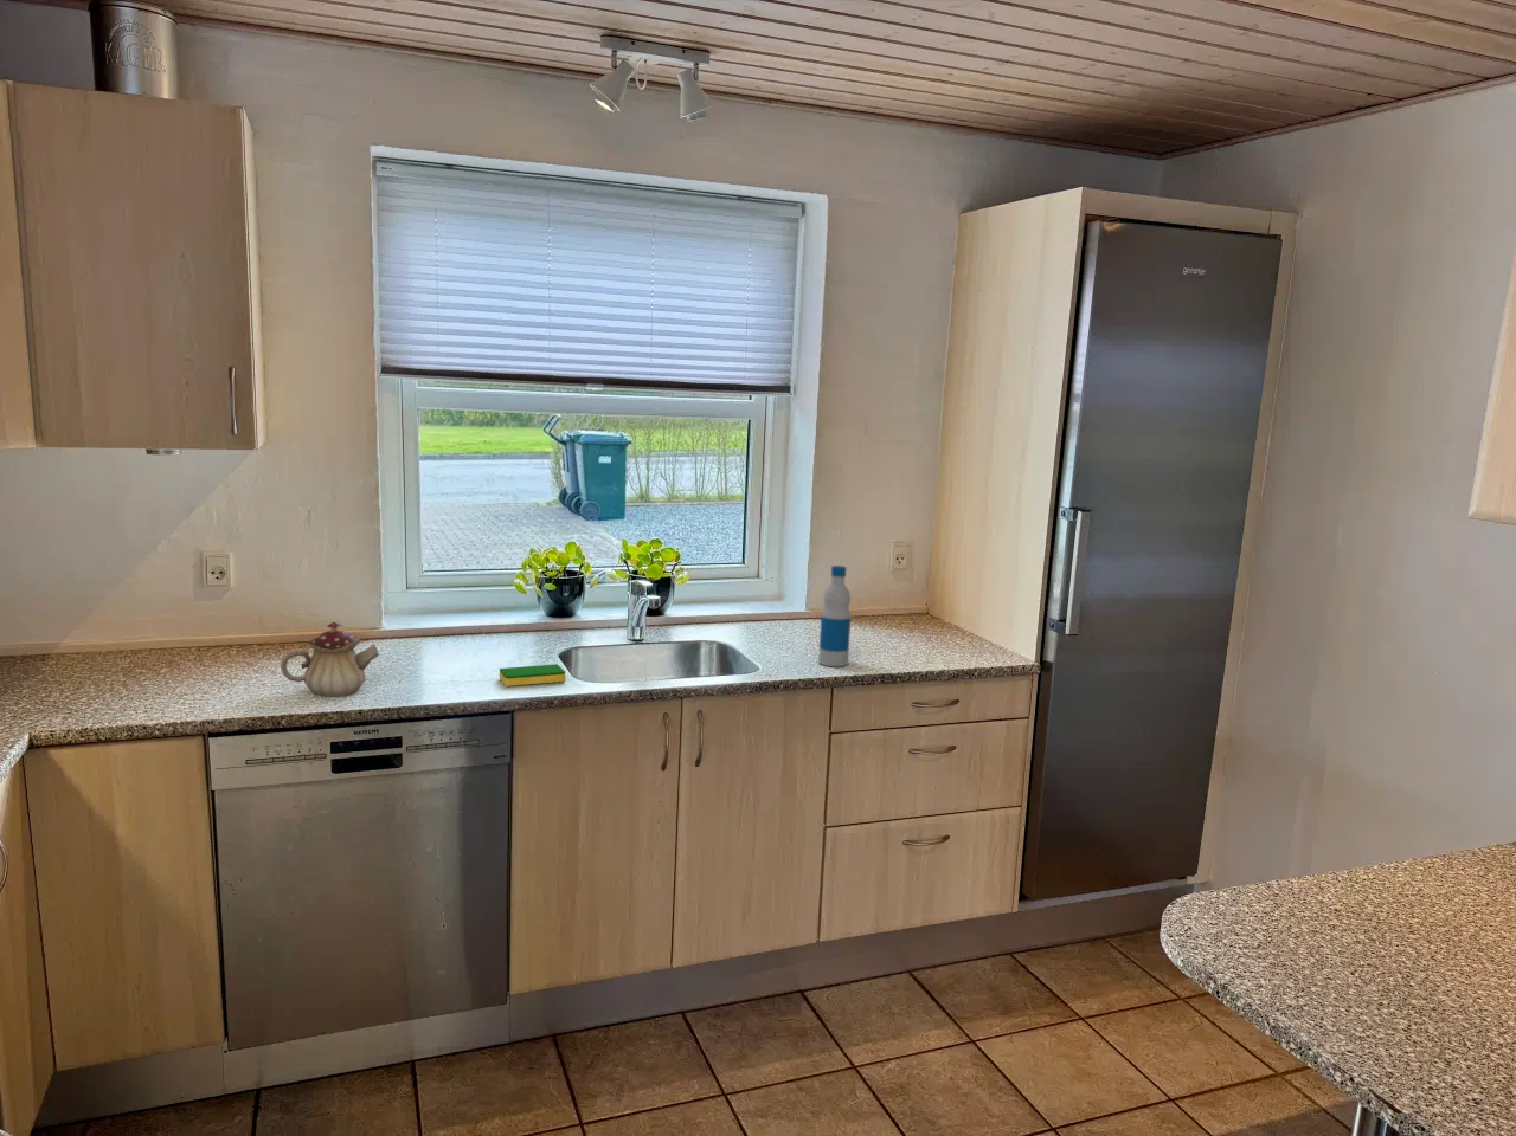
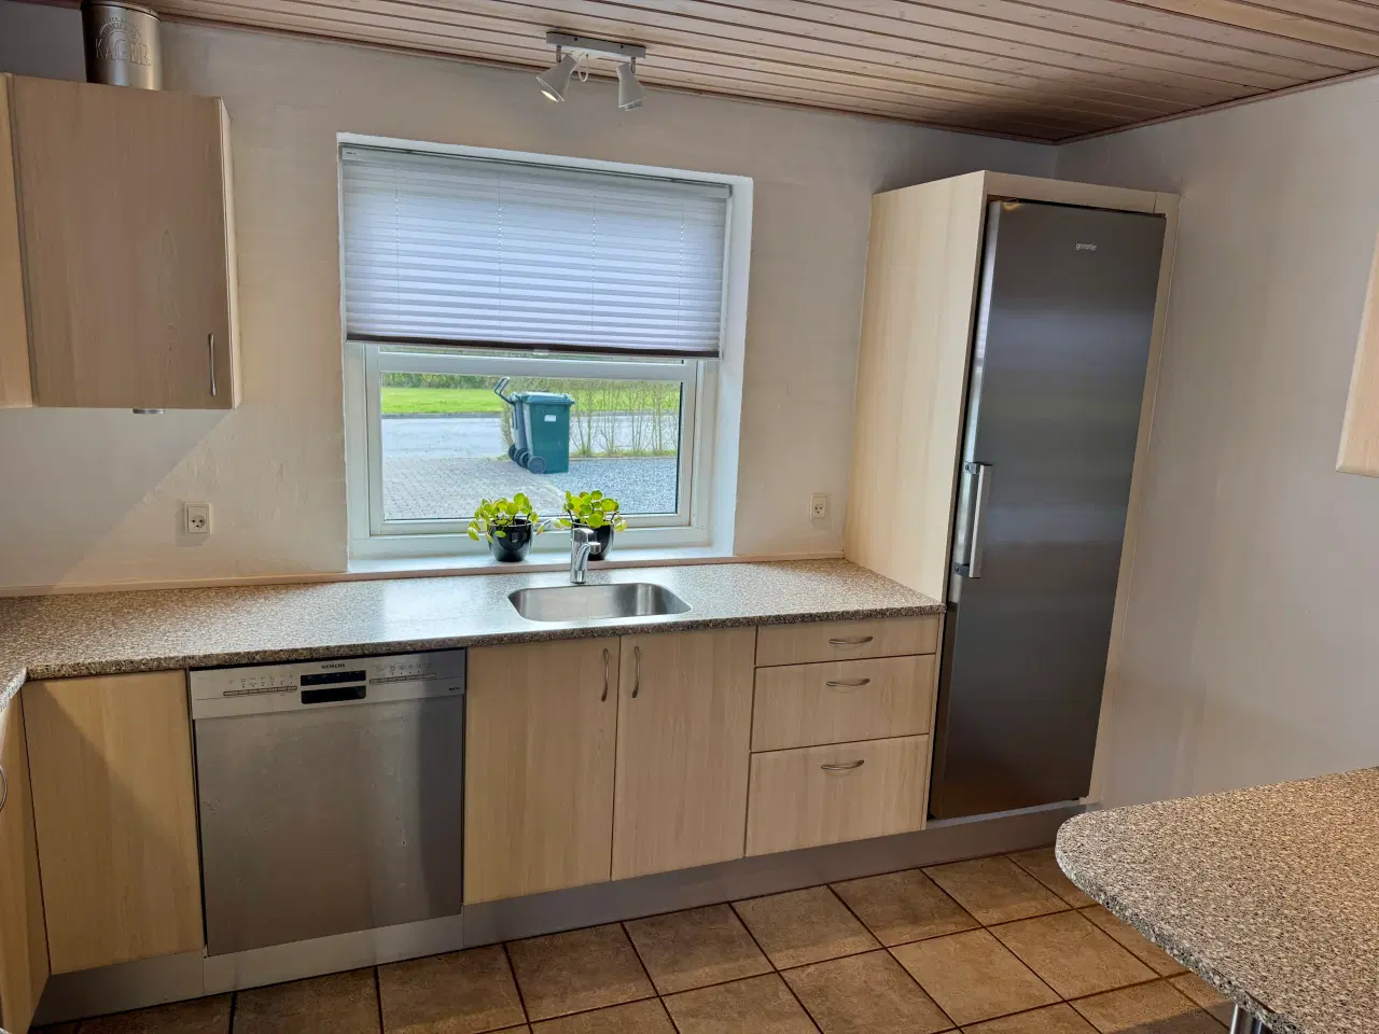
- teapot (329, 655)
- bottle (834, 615)
- dish sponge (531, 674)
